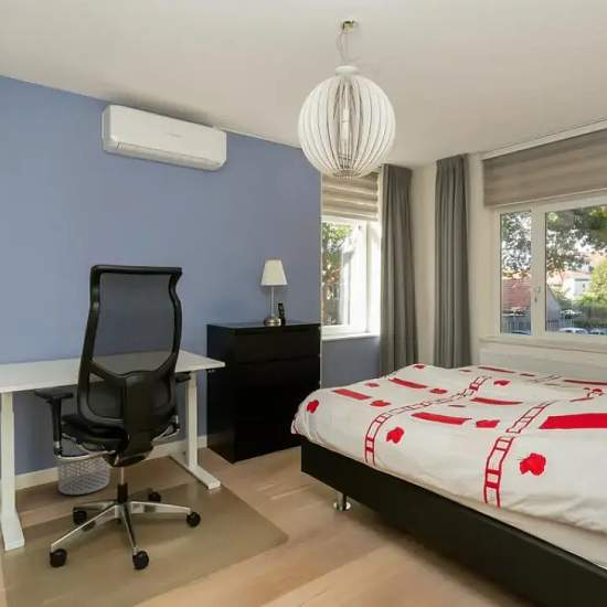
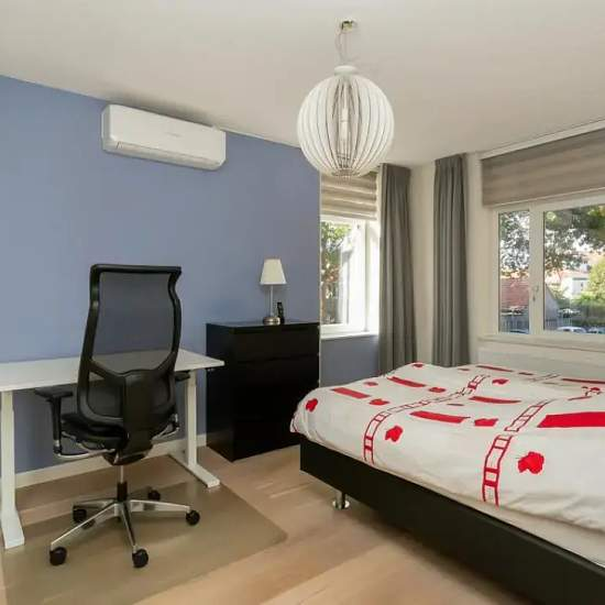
- waste bin (83, 461)
